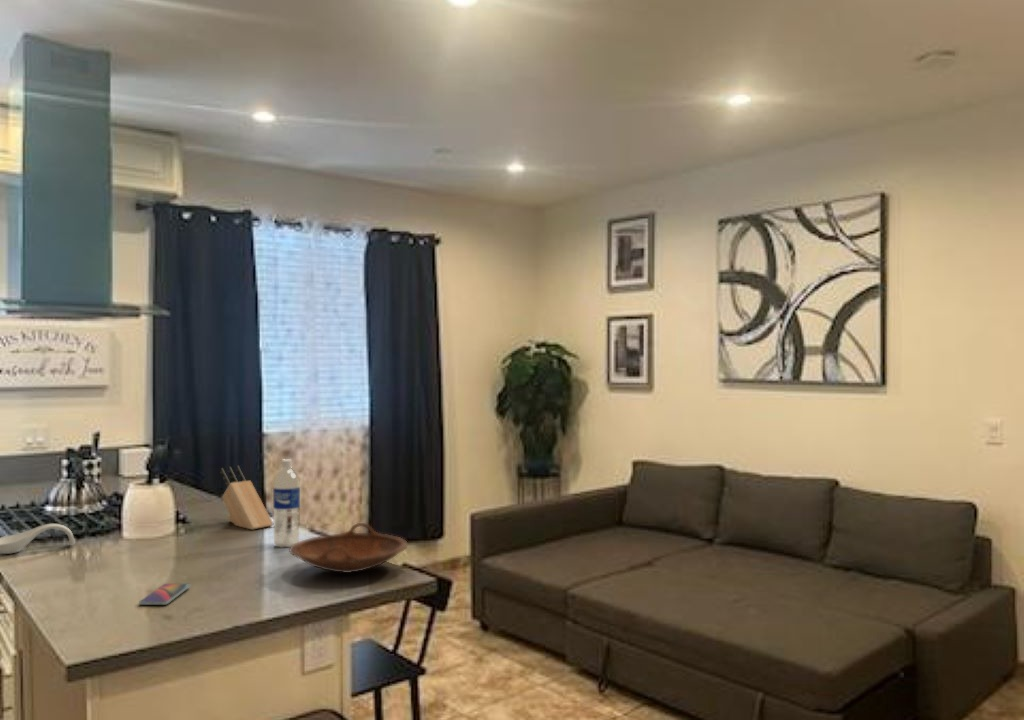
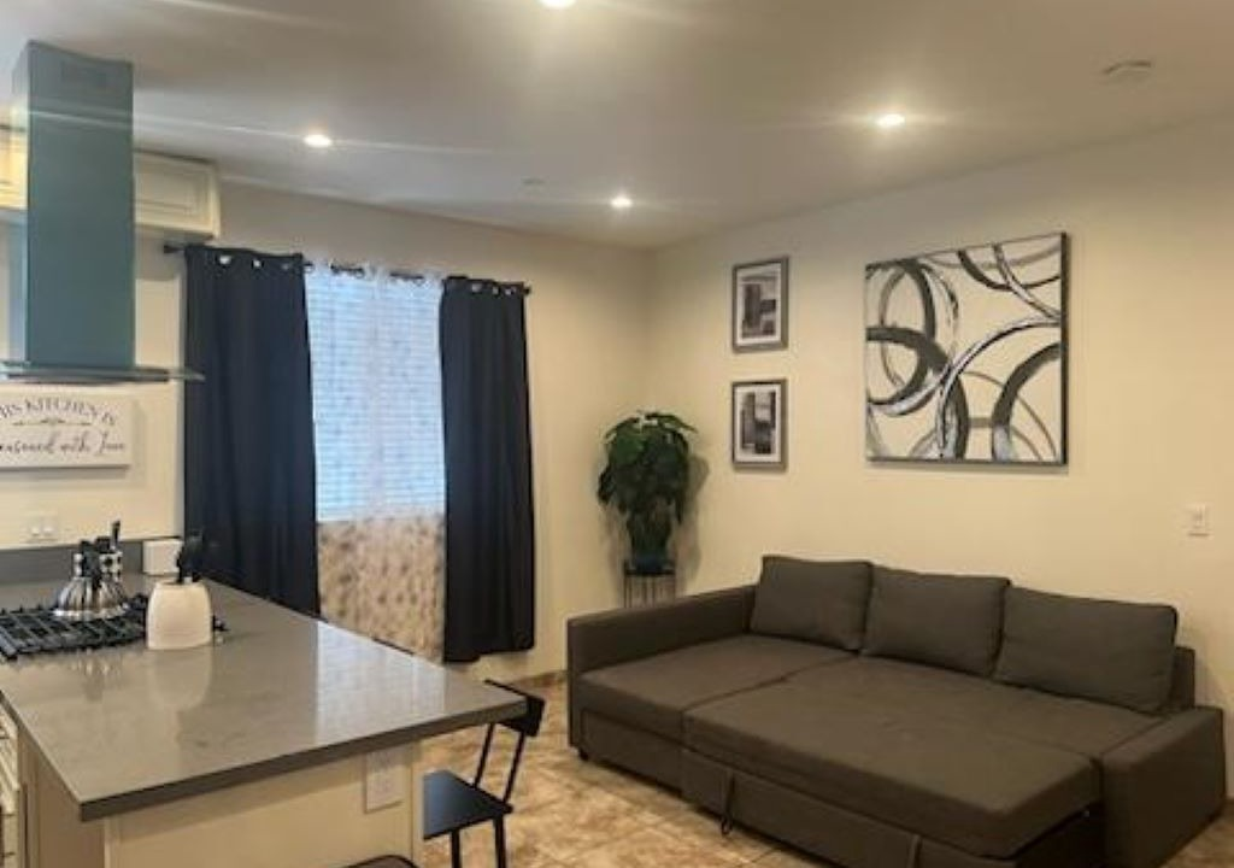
- bowl (349, 551)
- smartphone (165, 593)
- spoon rest (30, 537)
- knife block (244, 496)
- water bottle (286, 503)
